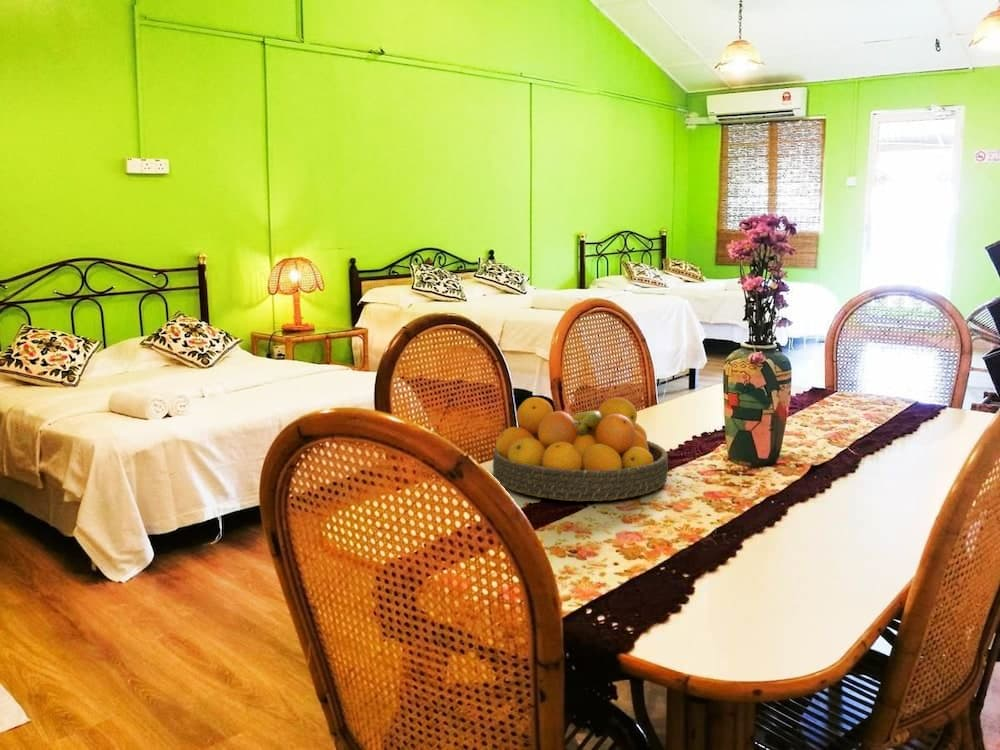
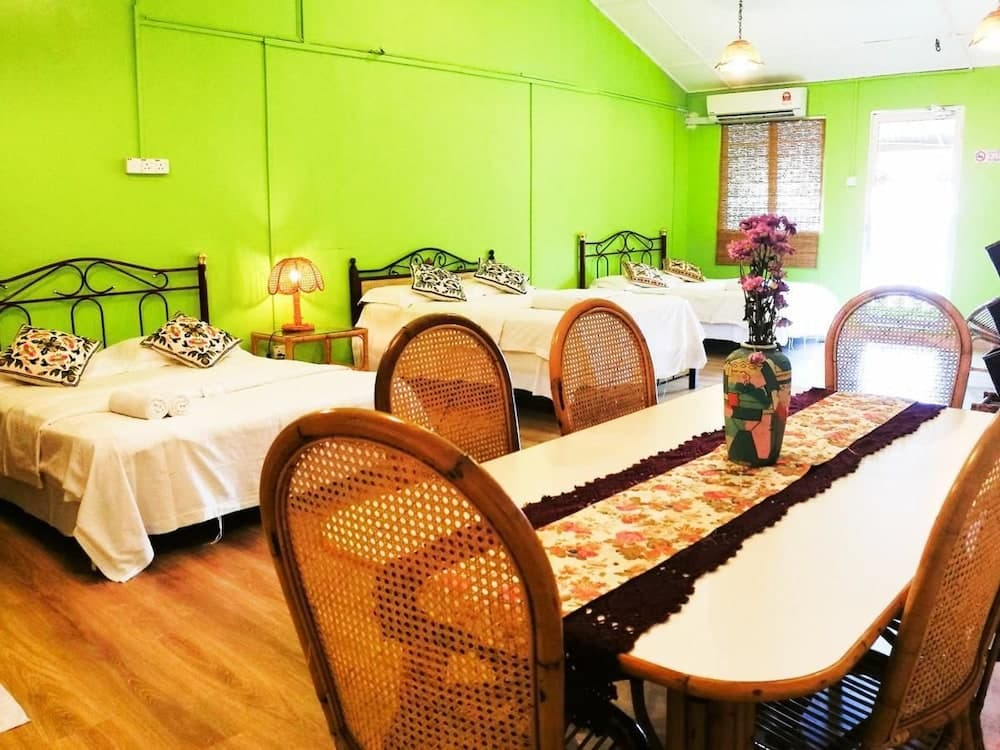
- fruit bowl (580, 438)
